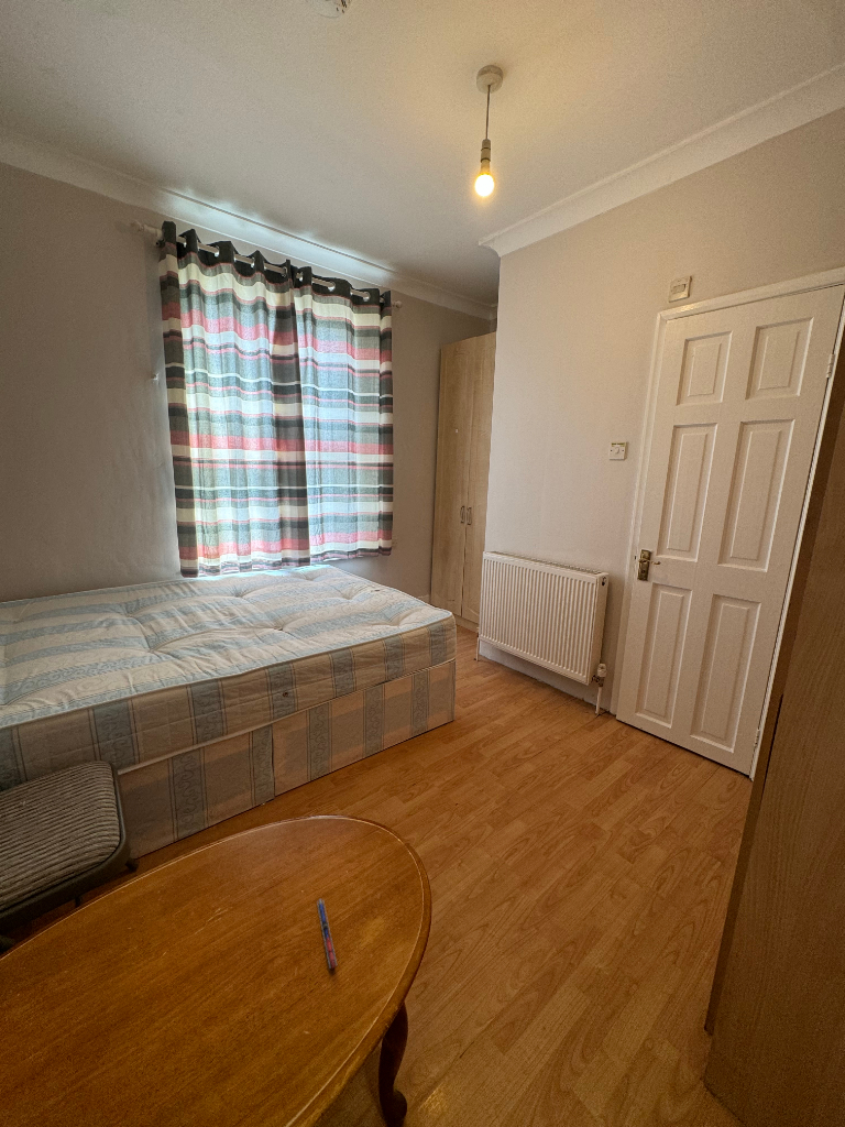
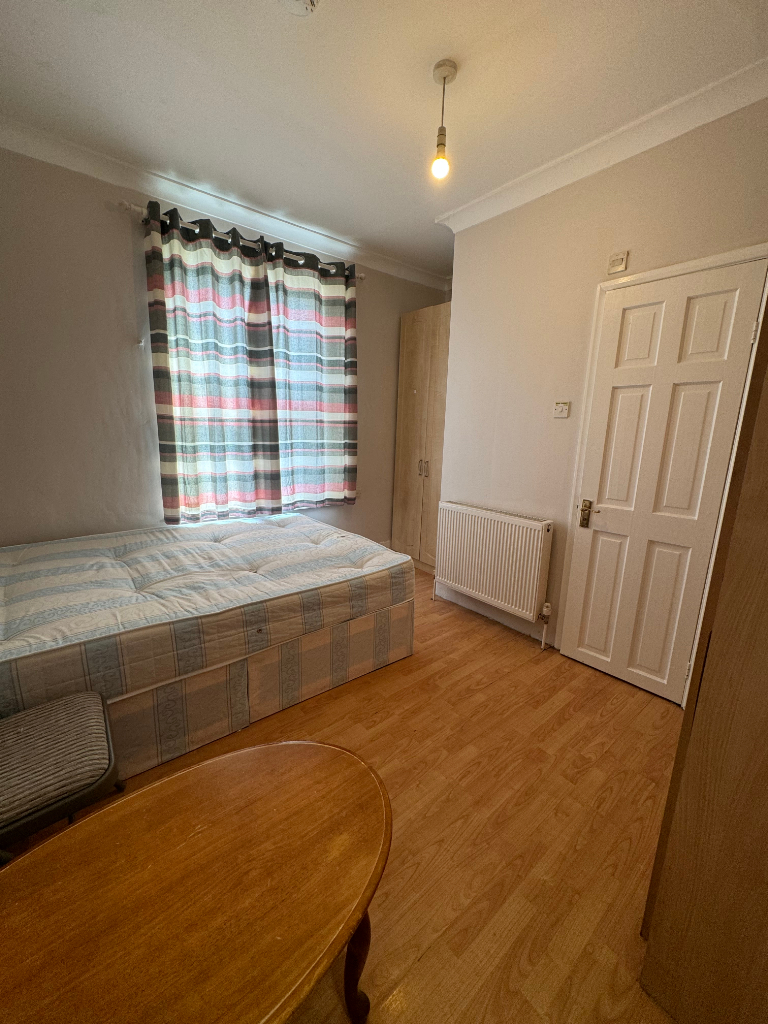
- pen (326, 929)
